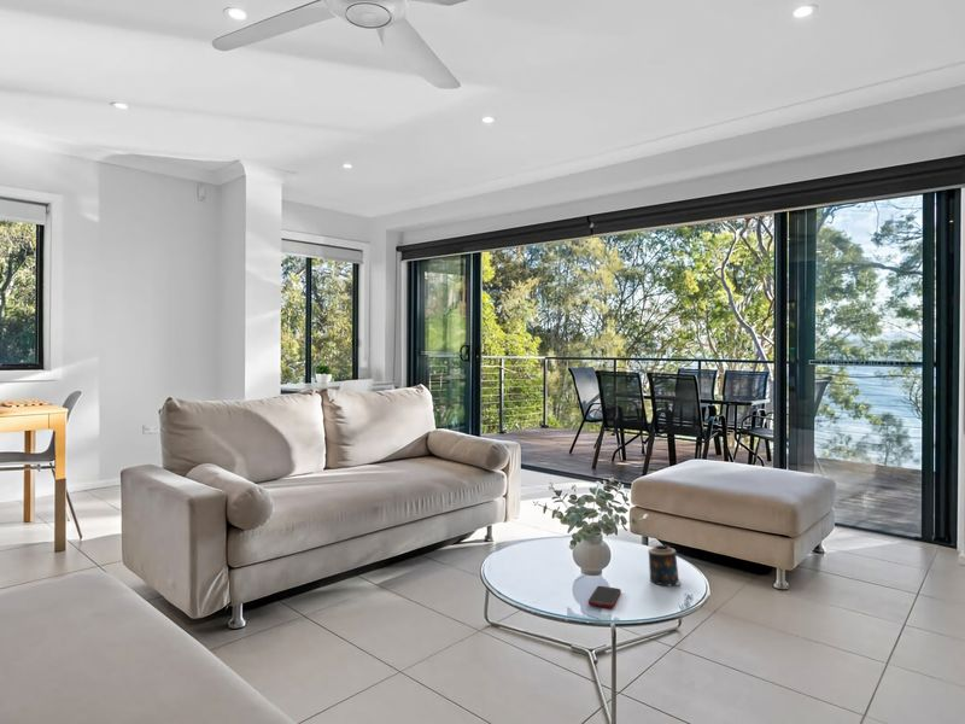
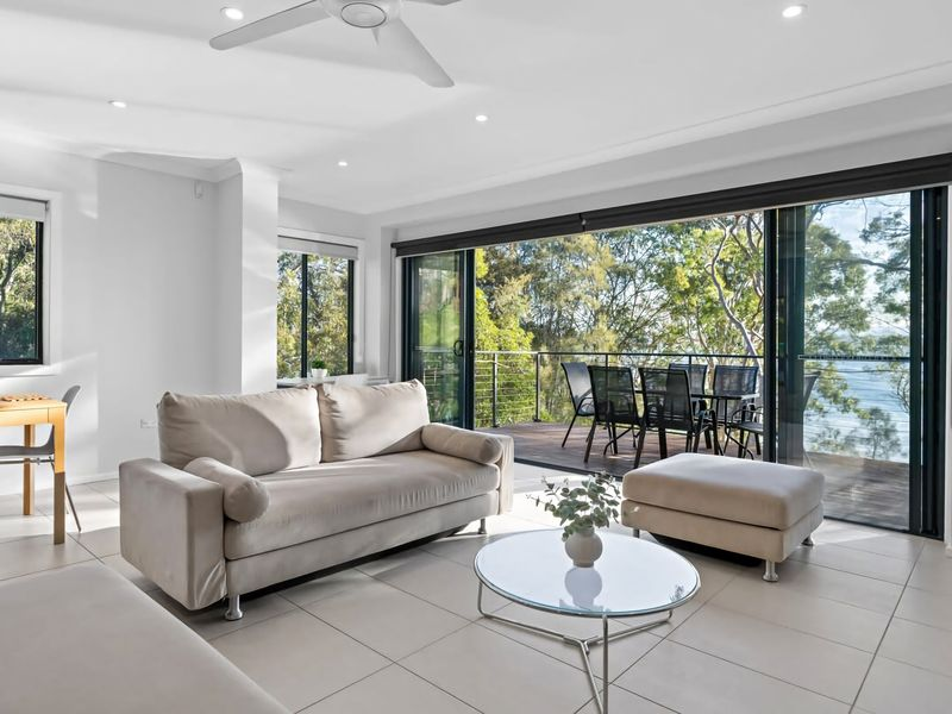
- cell phone (604, 596)
- candle (666, 562)
